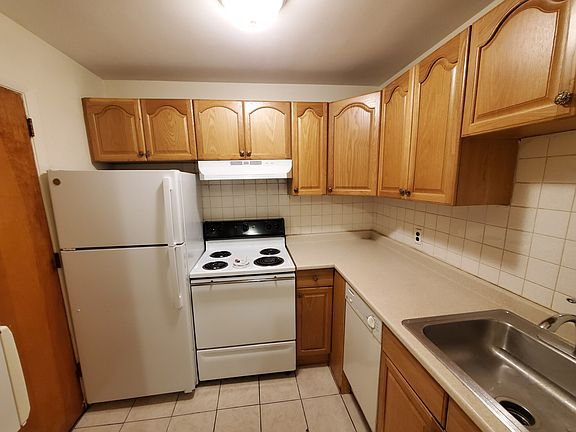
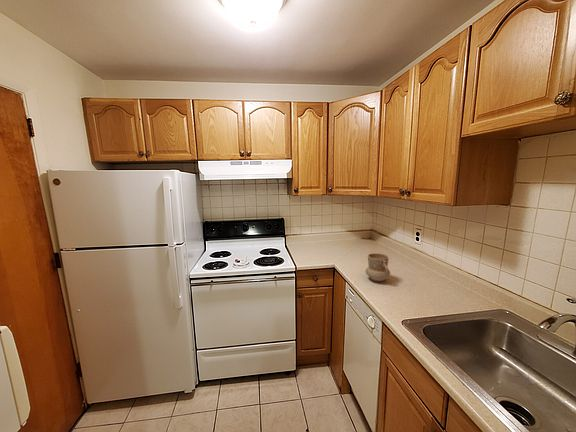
+ mug (378, 267)
